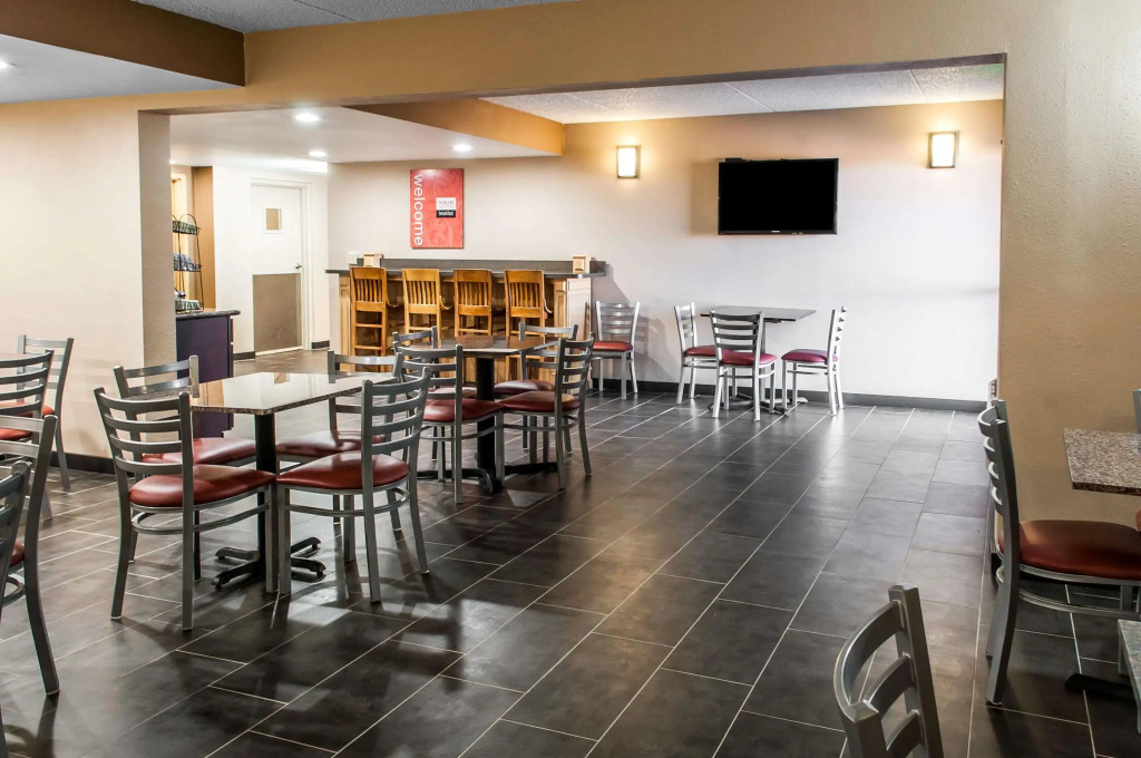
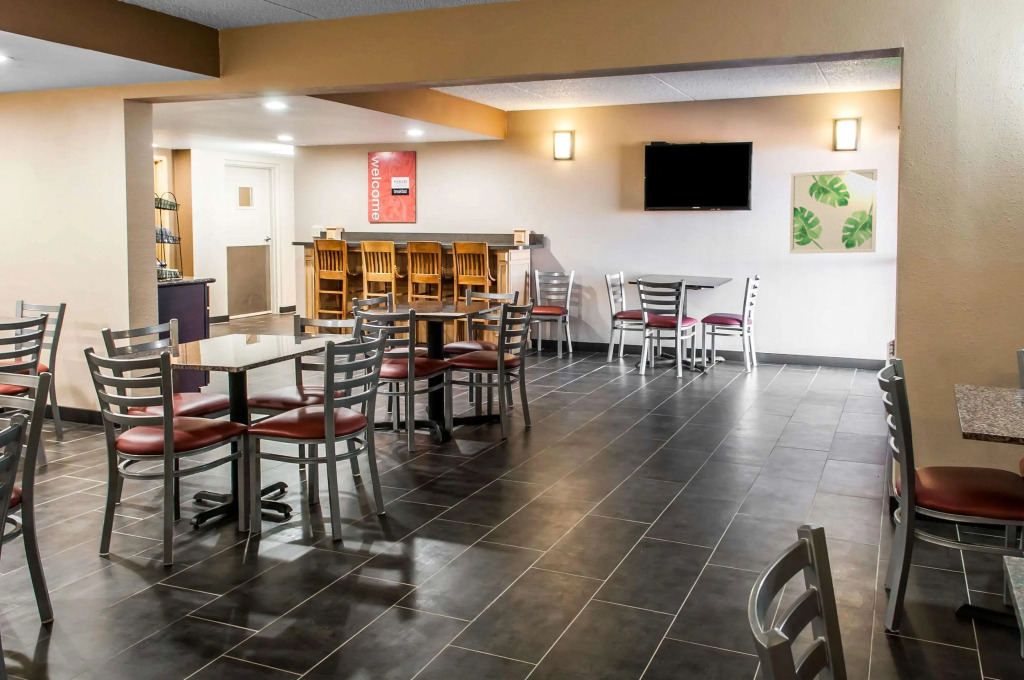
+ wall art (832, 212)
